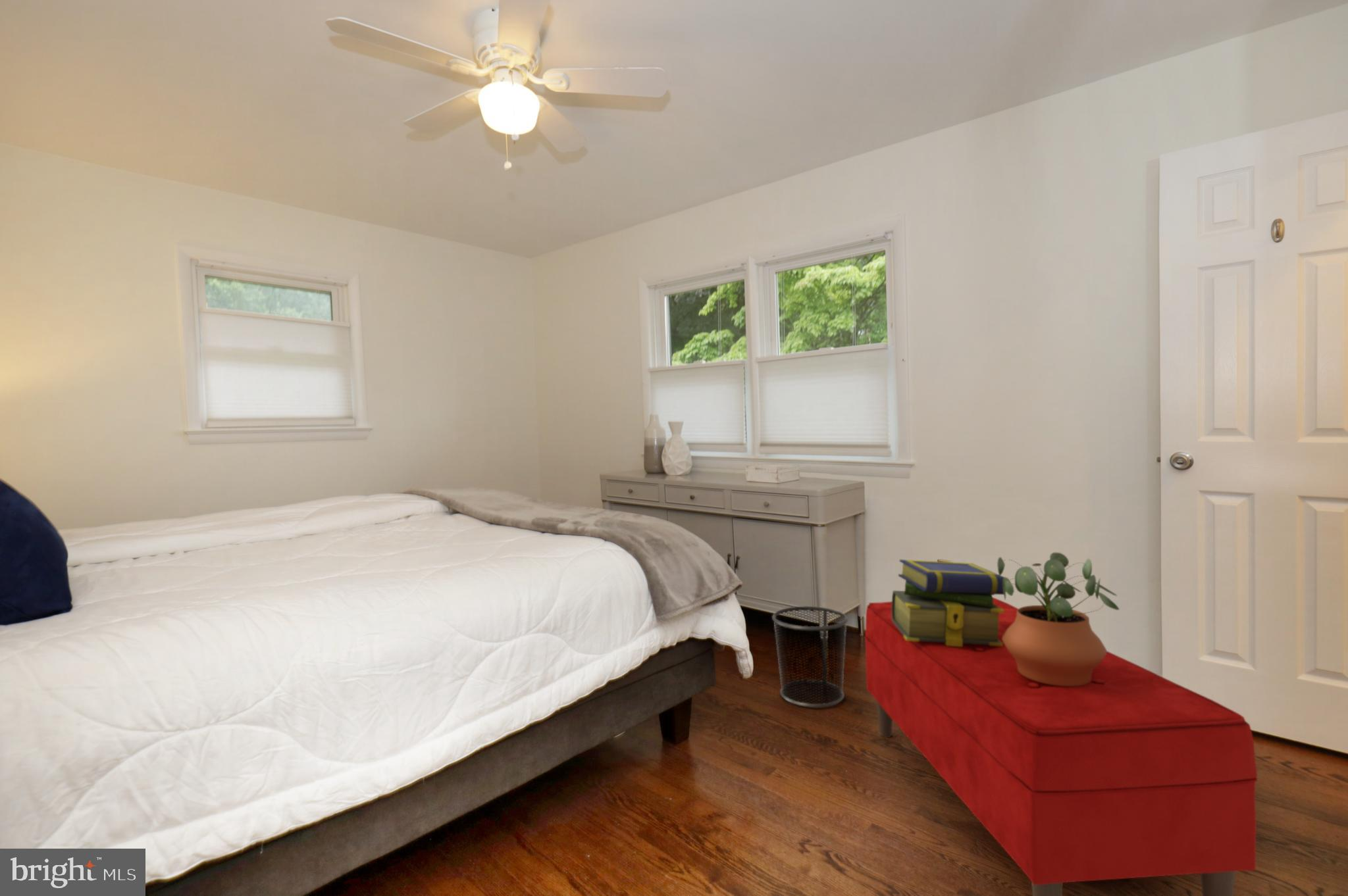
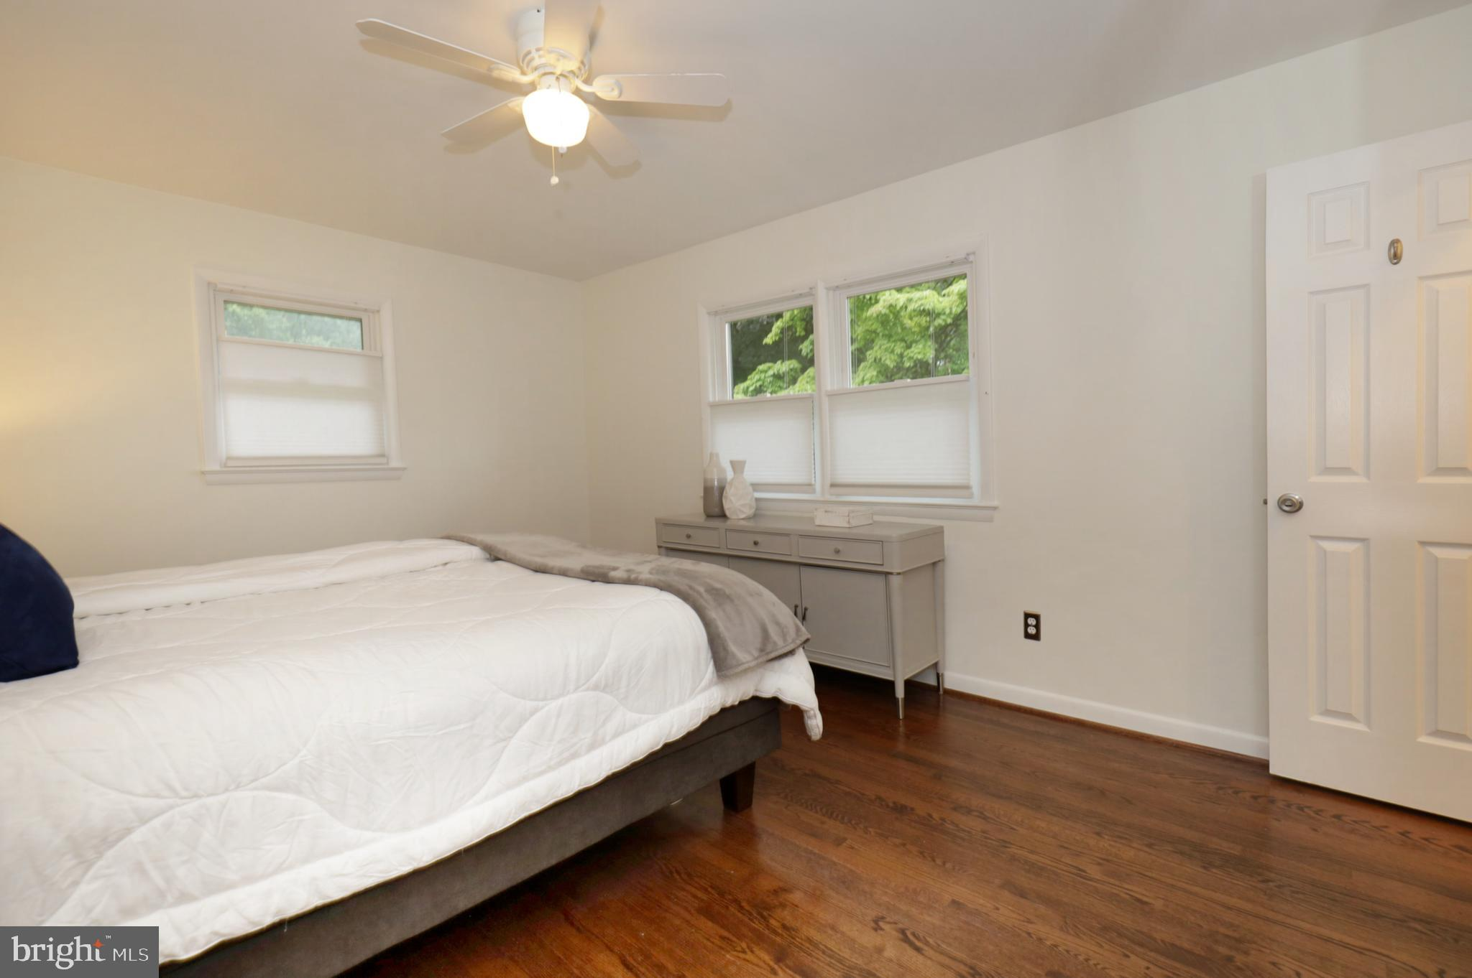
- potted plant (1062, 612)
- bench (1008, 726)
- stack of books (946, 598)
- waste bin (810, 655)
